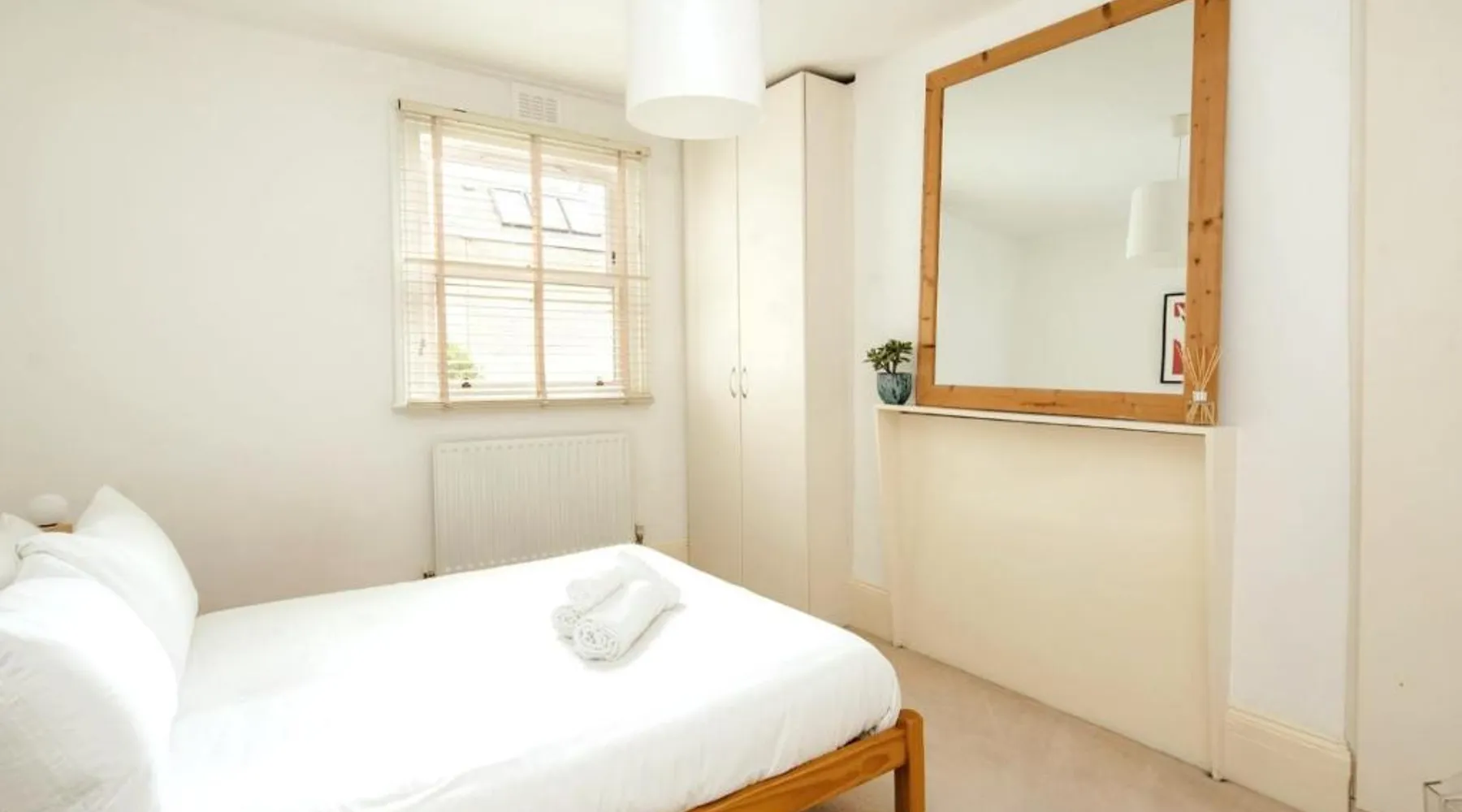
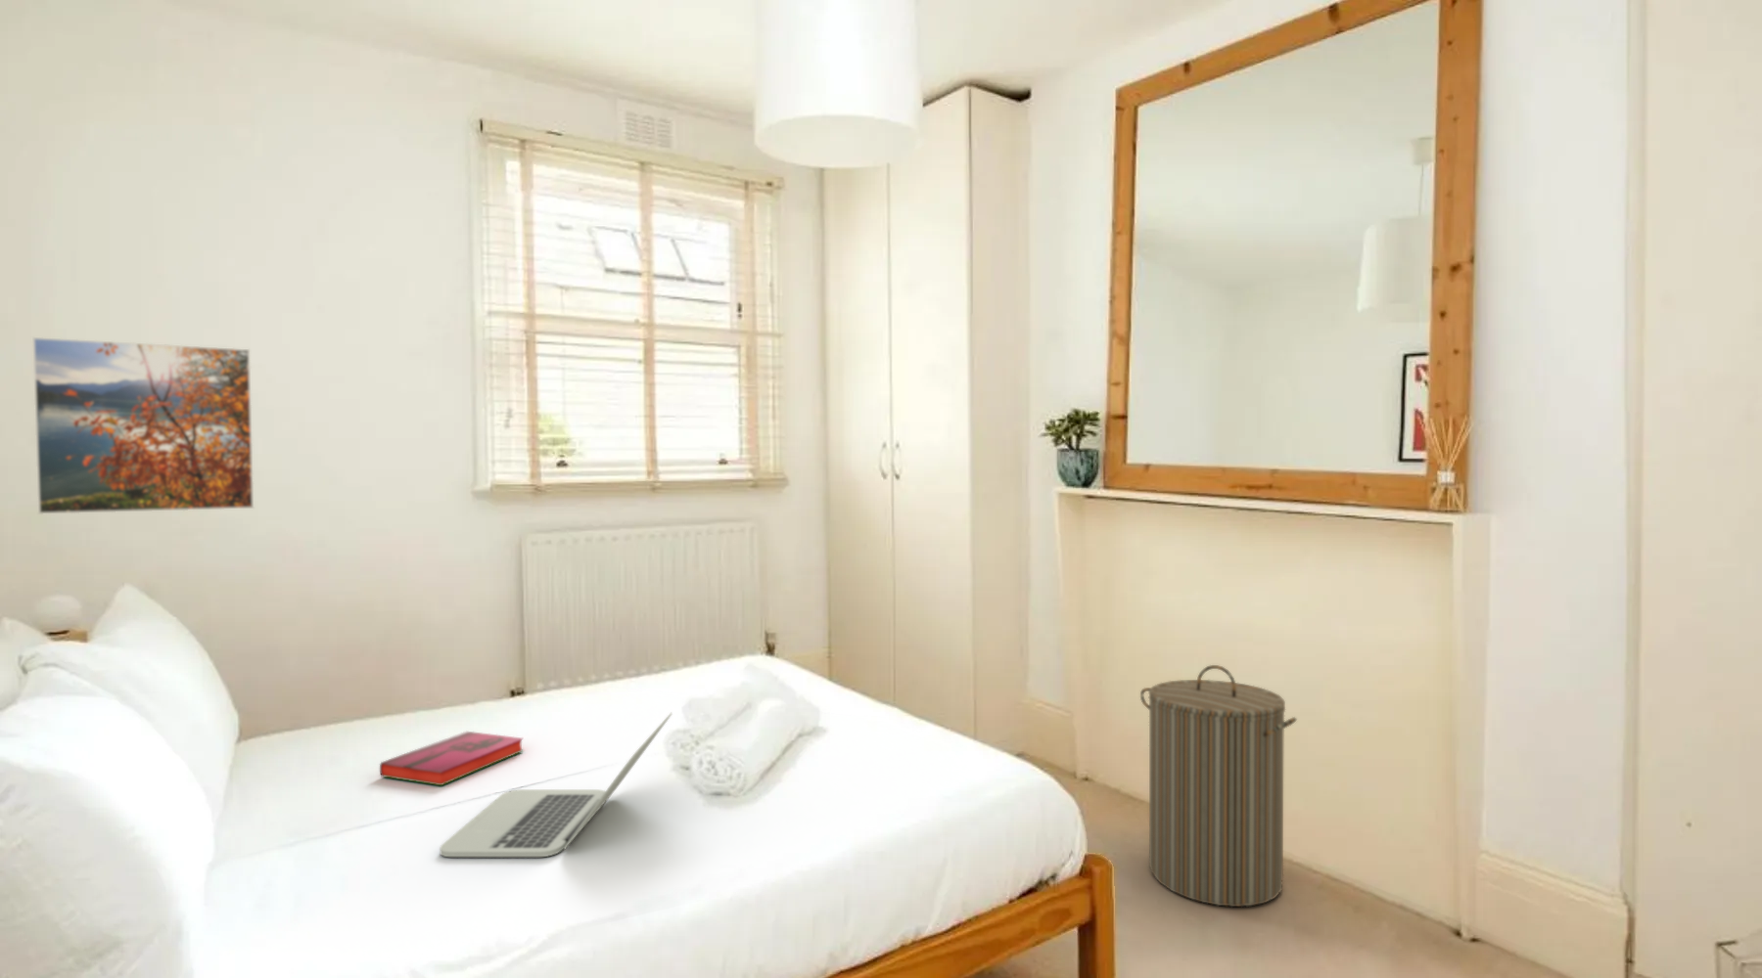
+ laundry hamper (1214, 771)
+ hardback book (454, 756)
+ laptop (564, 789)
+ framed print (149, 428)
